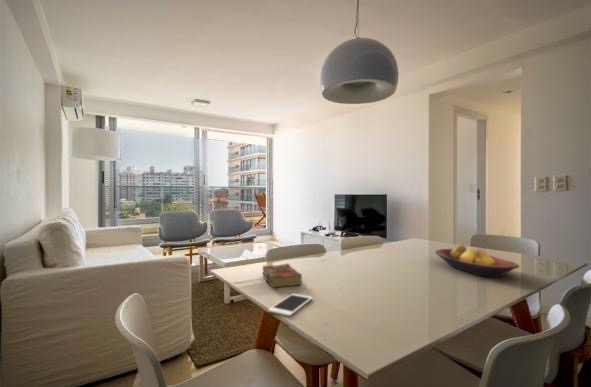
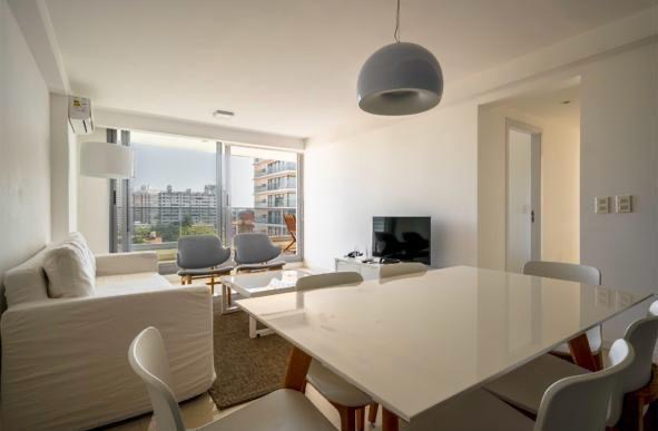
- cell phone (291, 303)
- book (280, 274)
- fruit bowl (472, 258)
